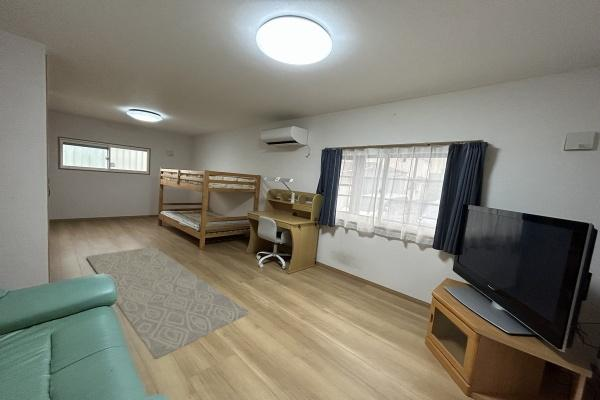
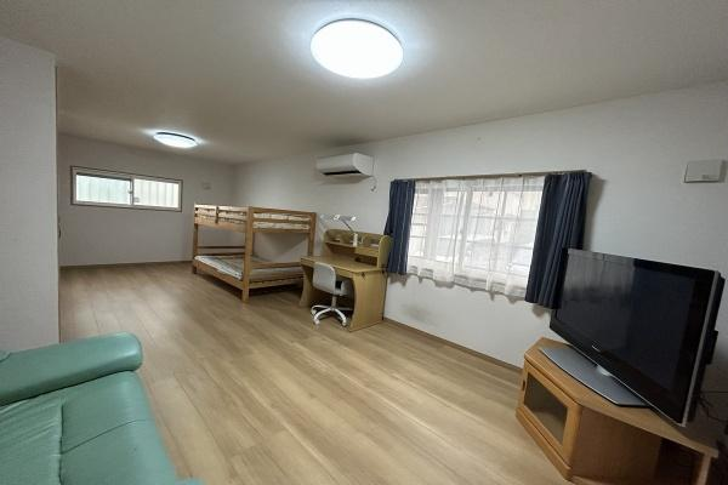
- rug (154, 279)
